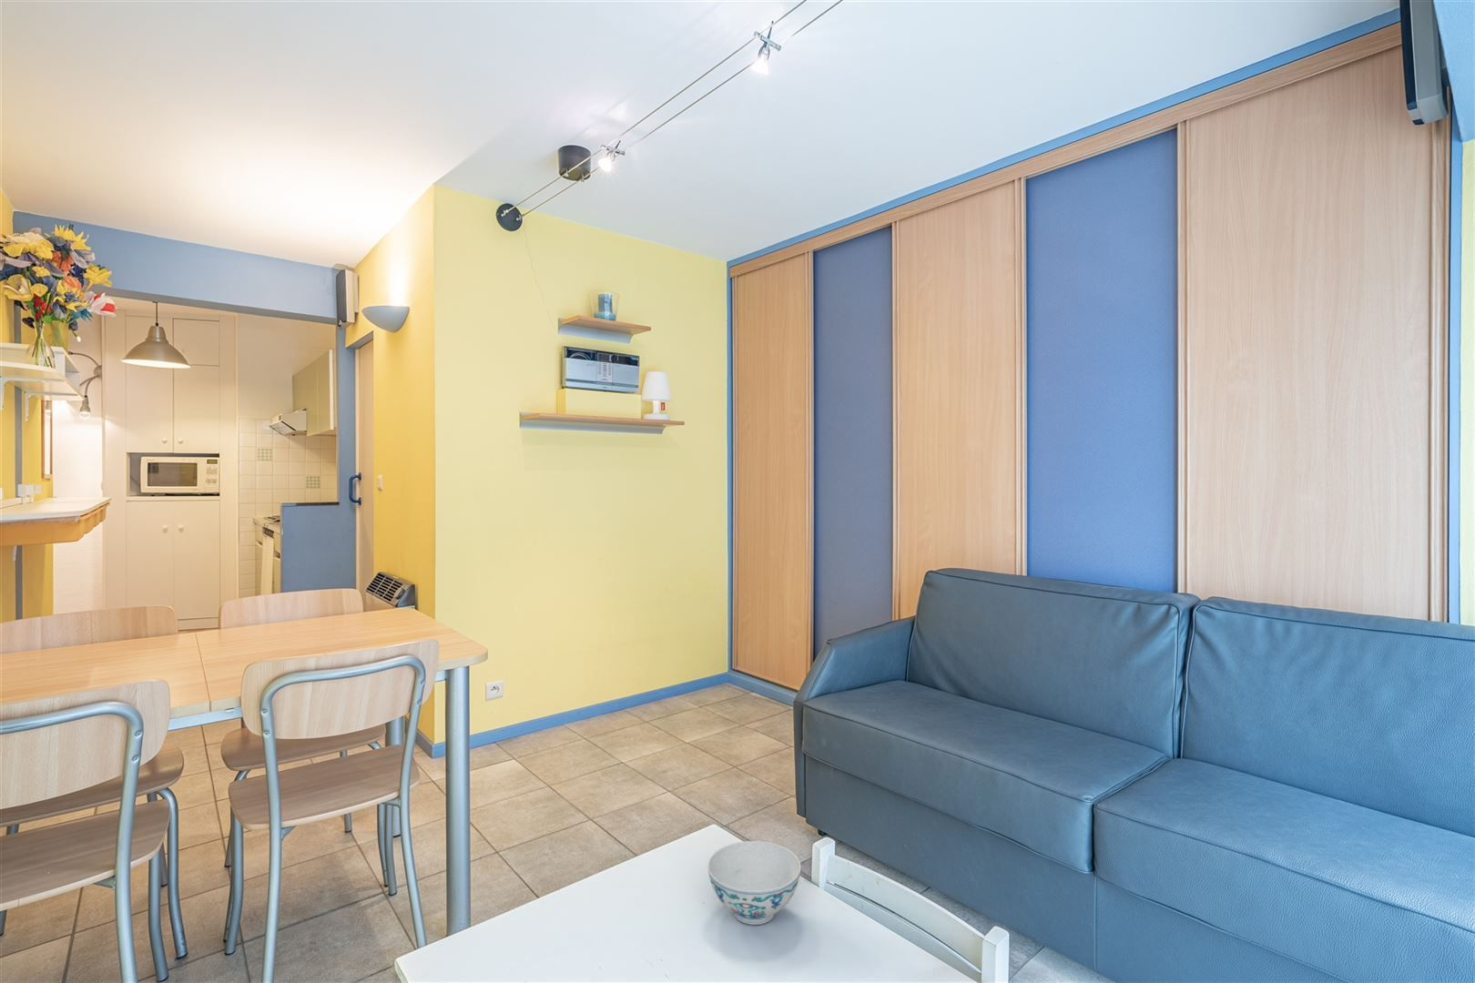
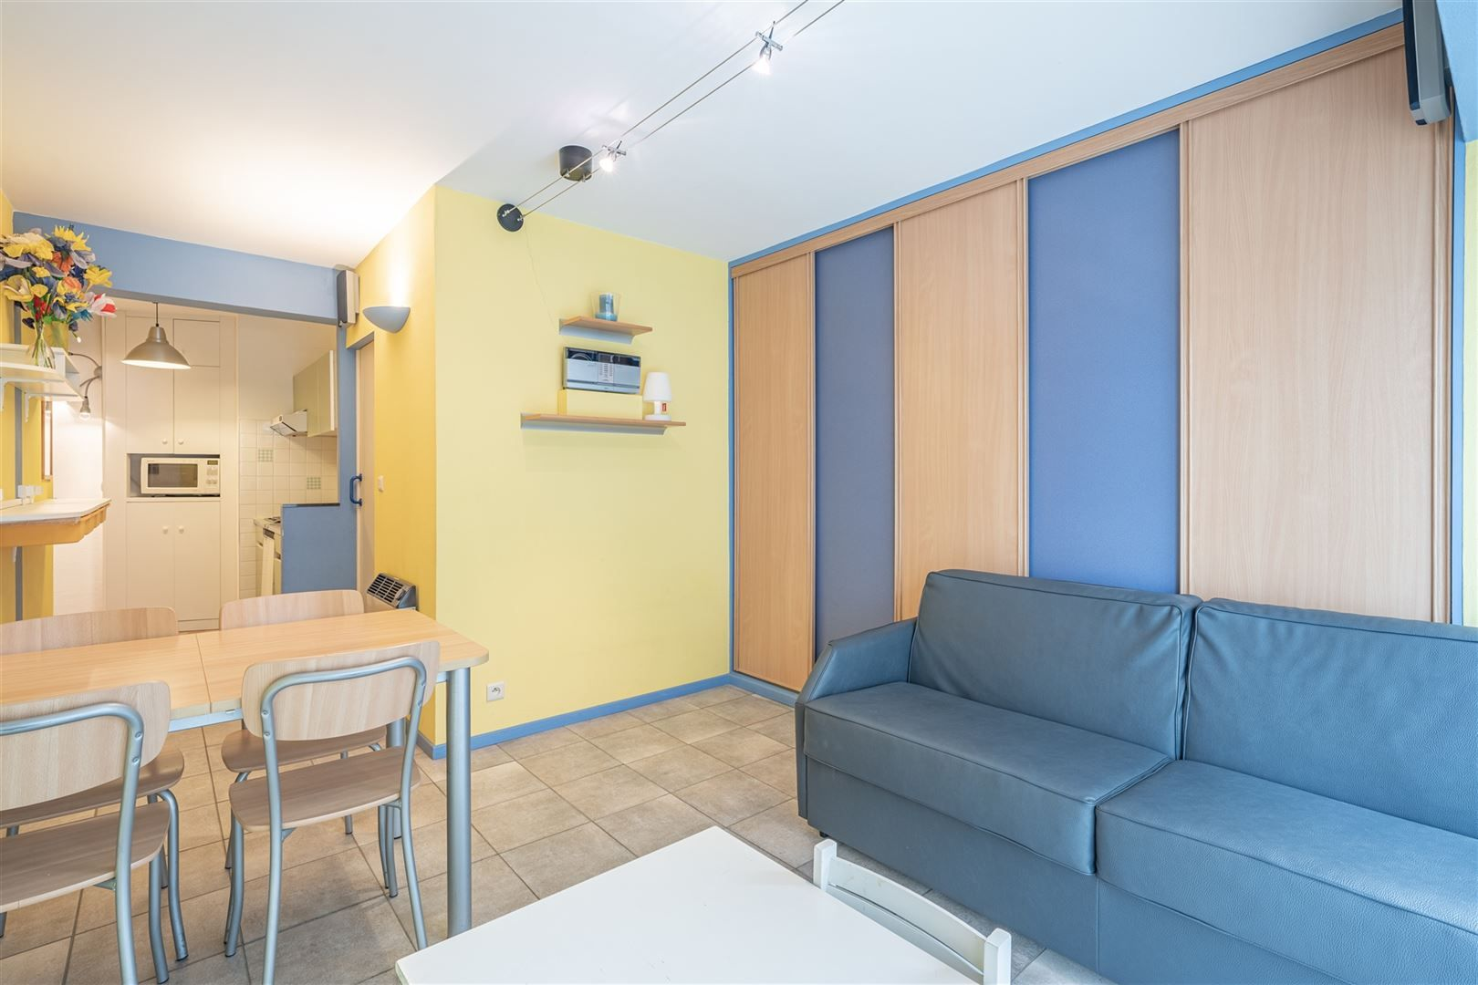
- chinaware (754, 888)
